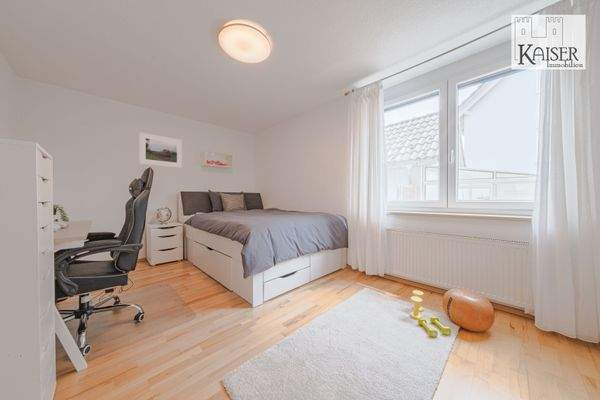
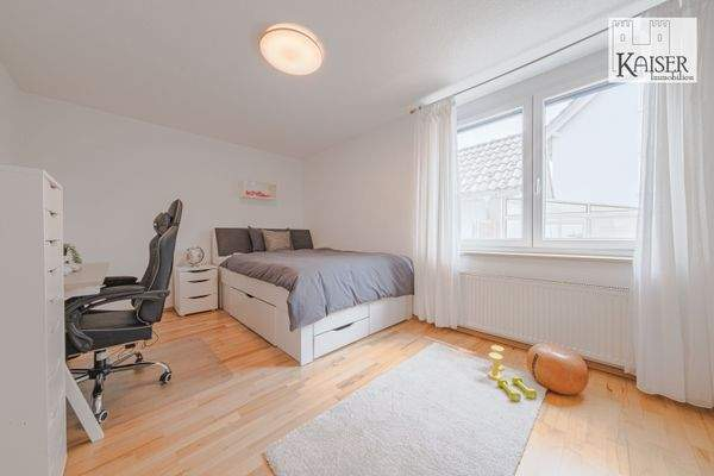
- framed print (161, 151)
